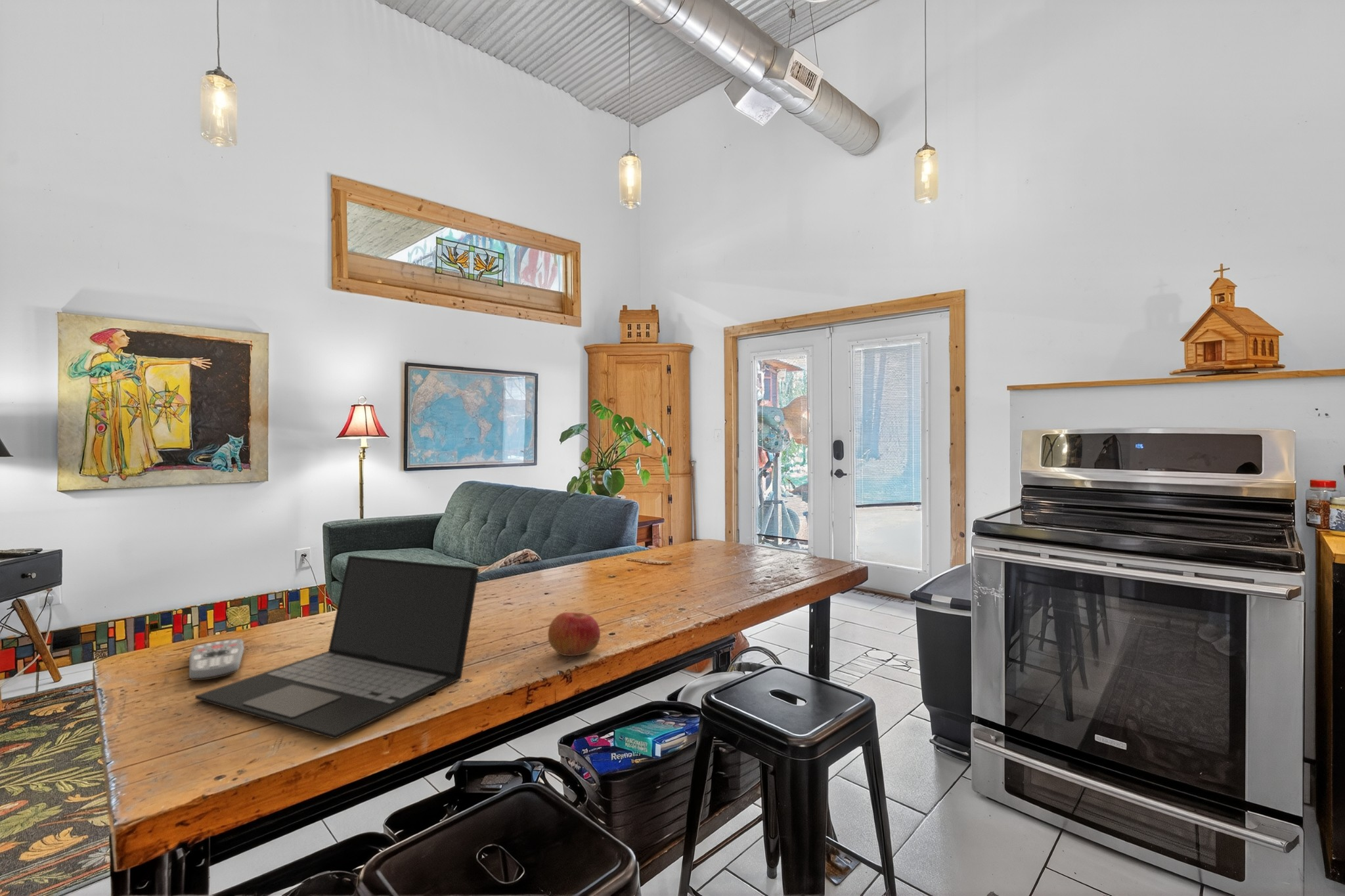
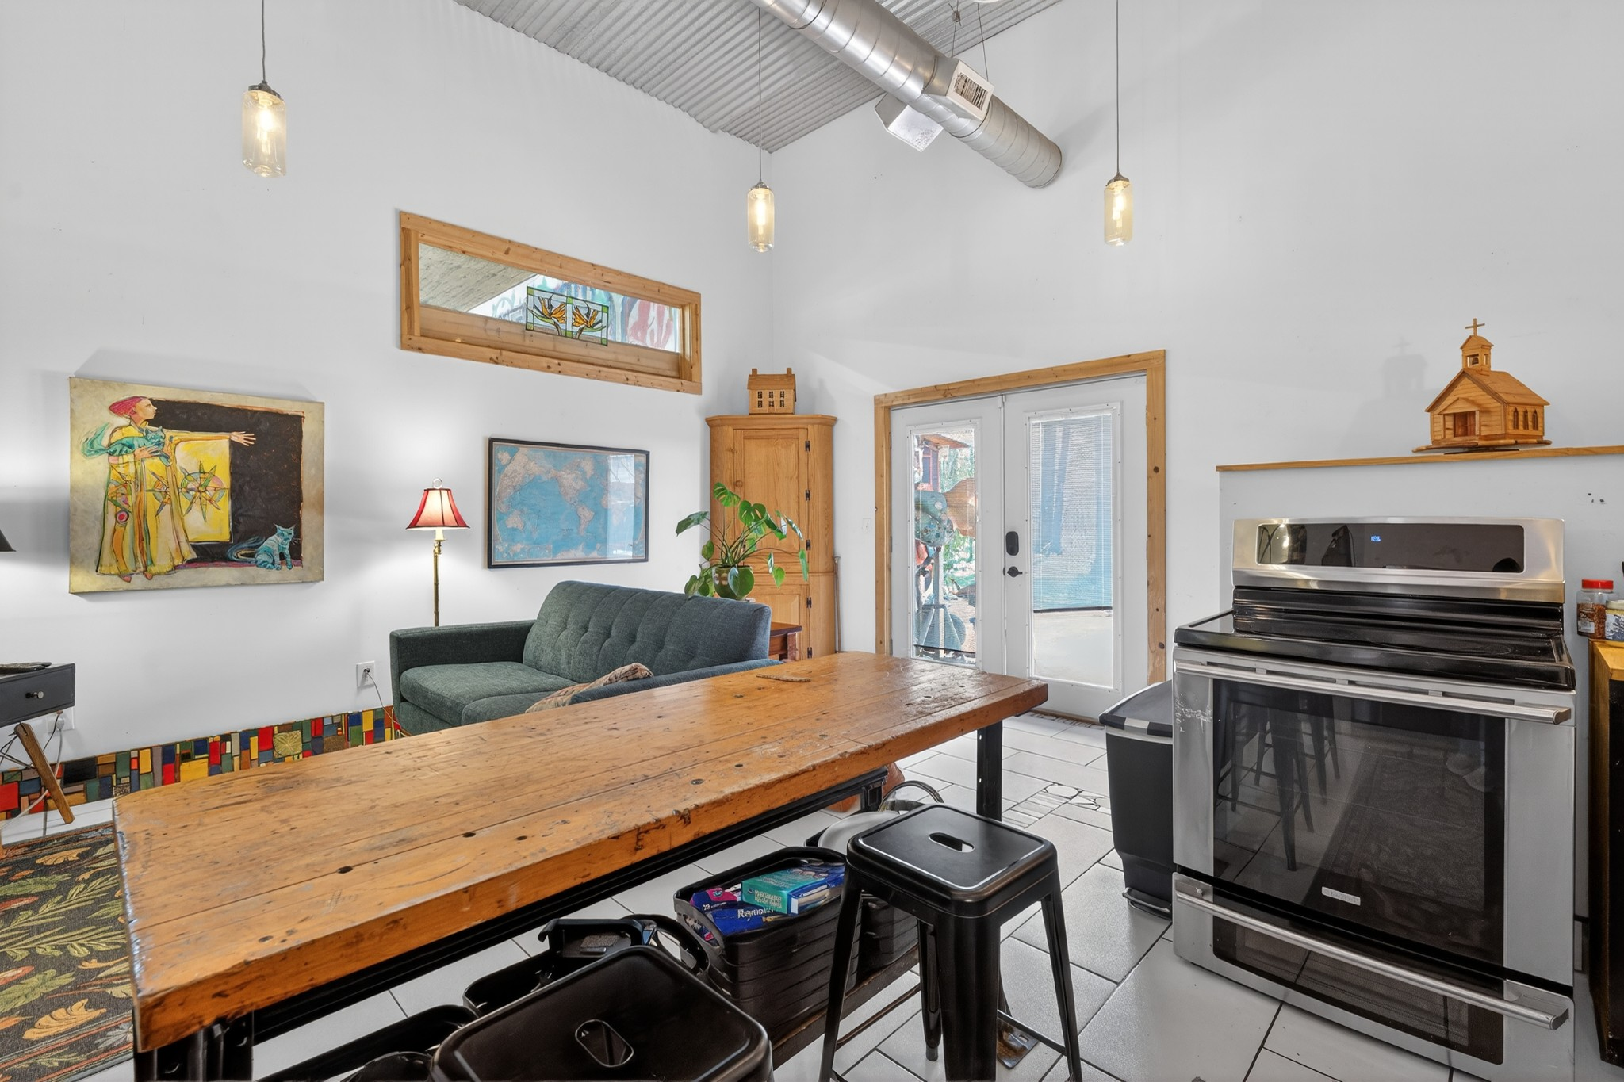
- apple (575, 632)
- laptop (345, 629)
- remote control (216, 659)
